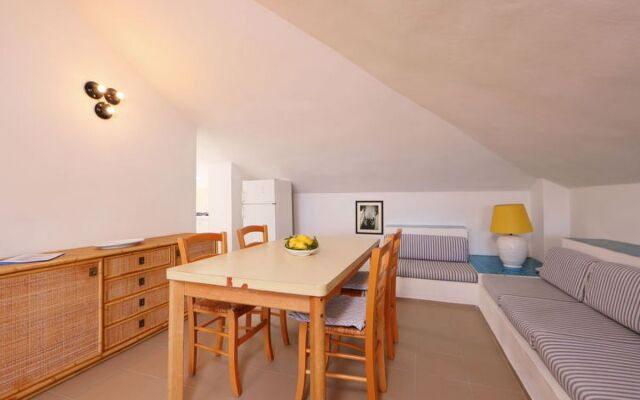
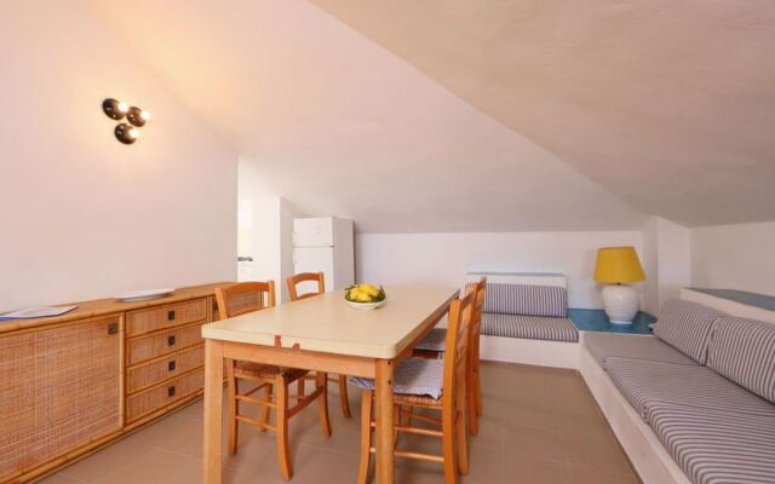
- wall art (369, 217)
